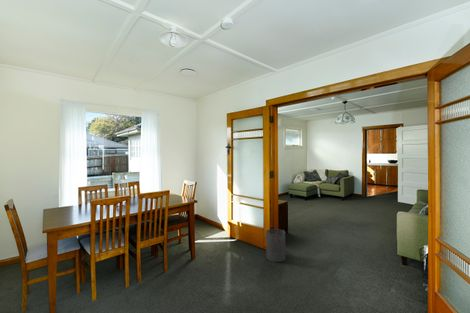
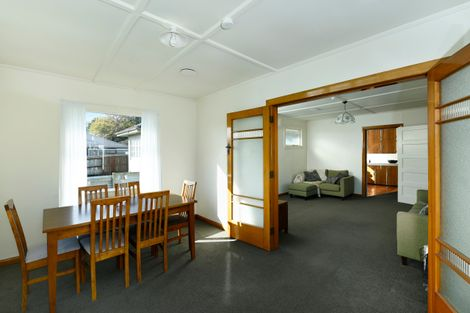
- trash can (275, 244)
